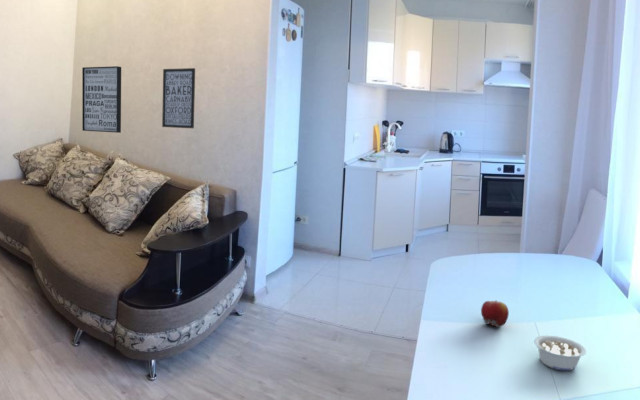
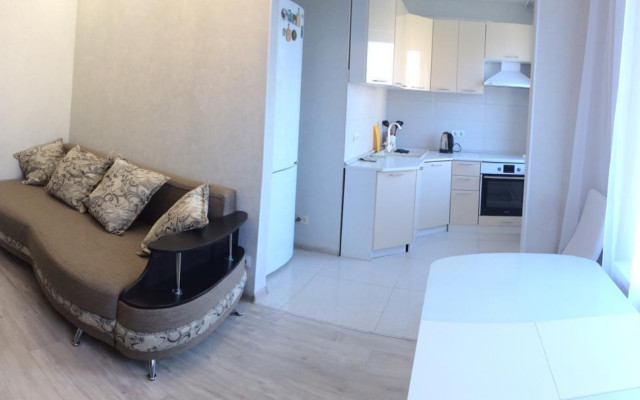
- wall art (101, 99)
- legume (558, 353)
- wall art (178, 98)
- apple (494, 312)
